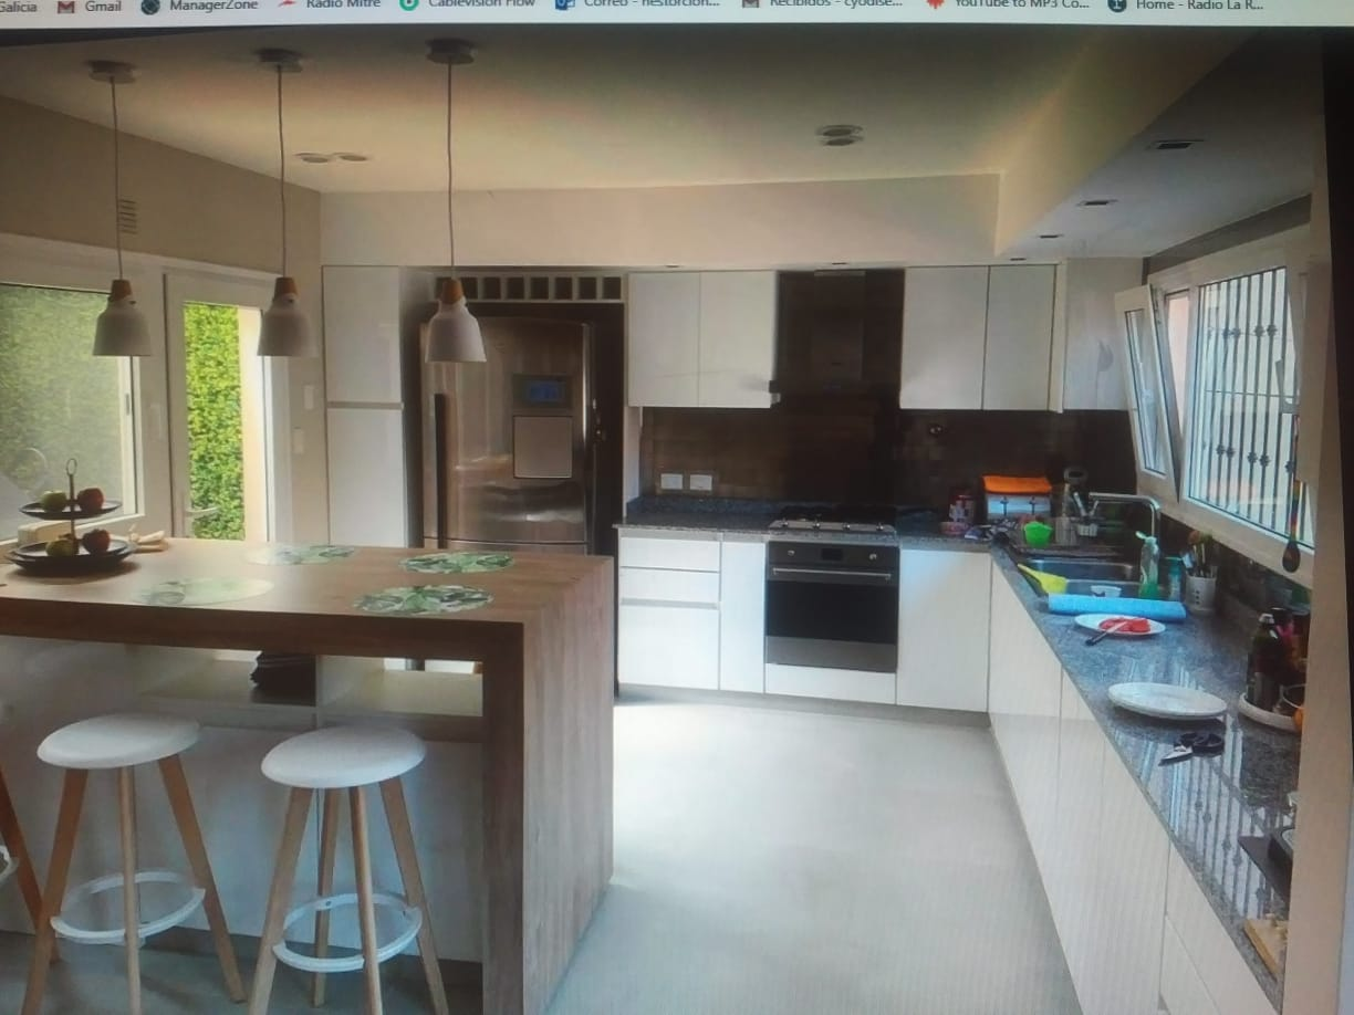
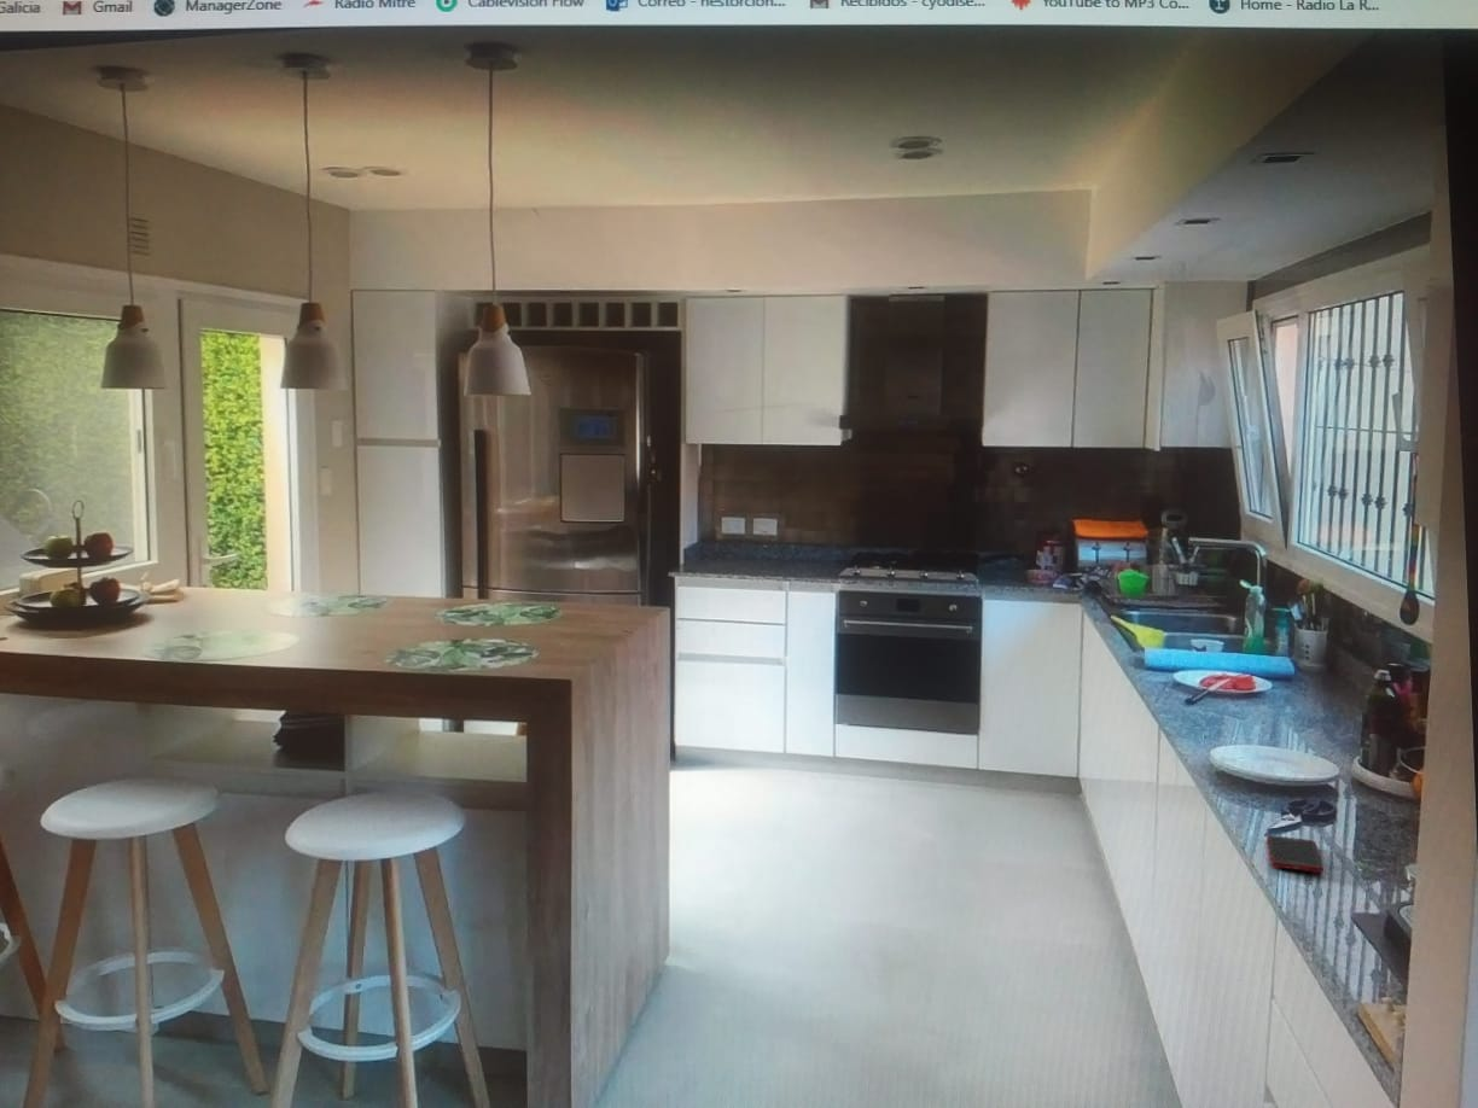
+ cell phone (1293, 853)
